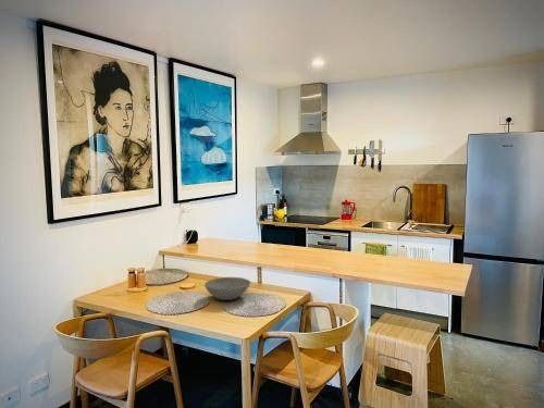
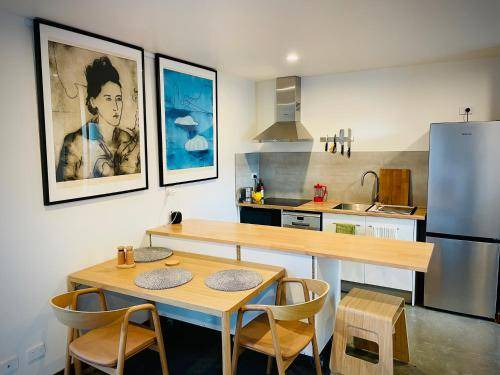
- bowl (227, 289)
